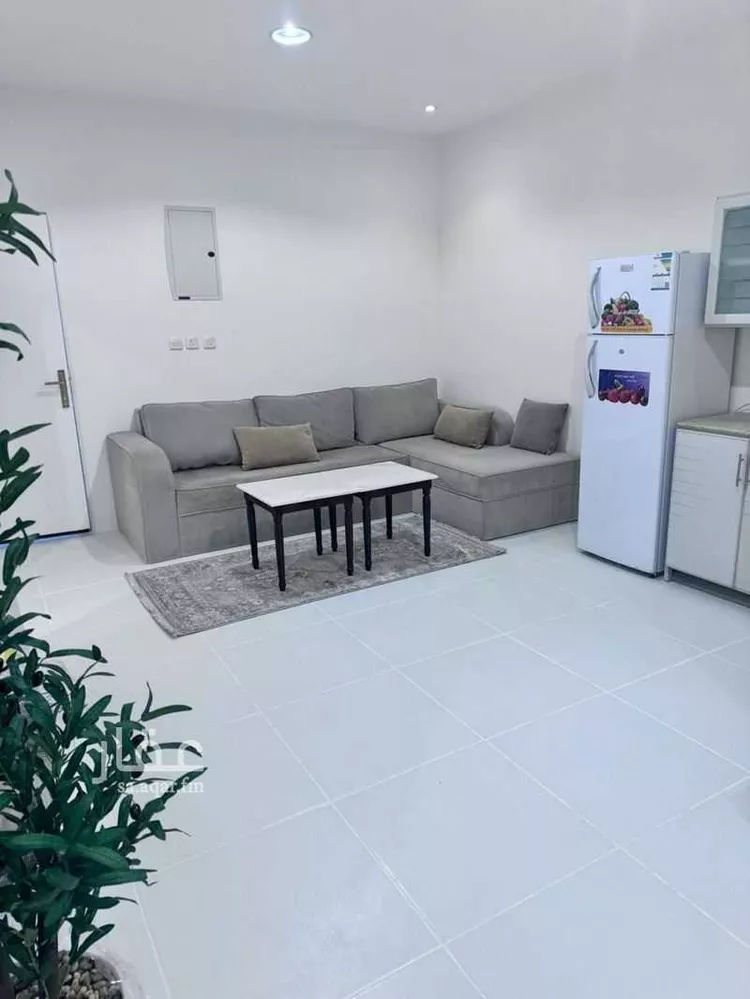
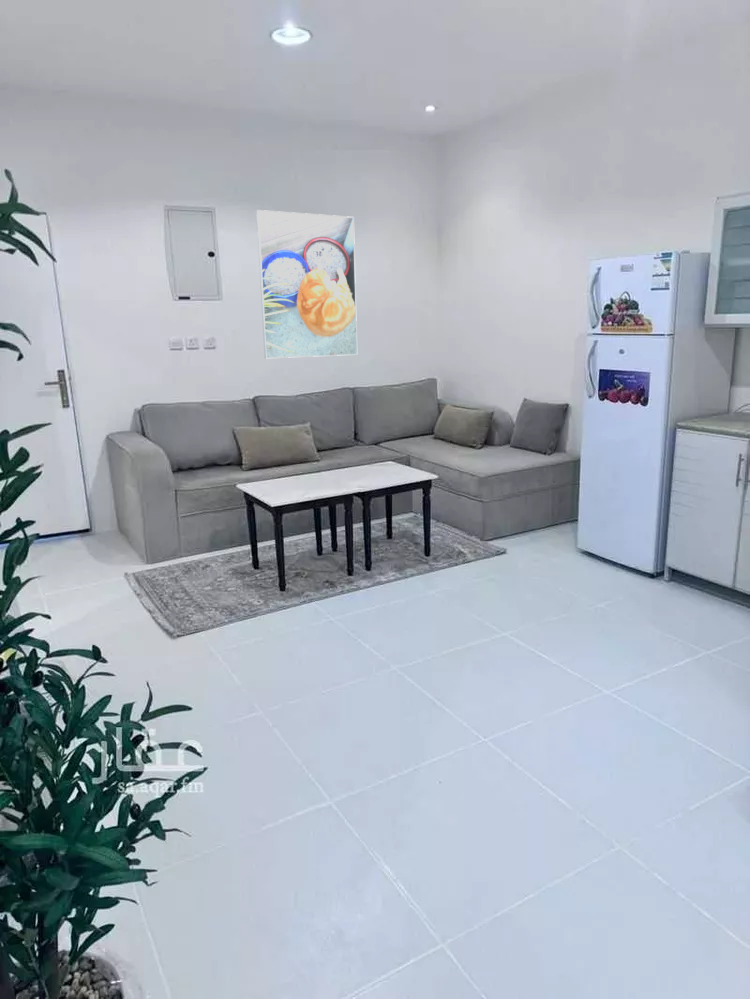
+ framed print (309, 286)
